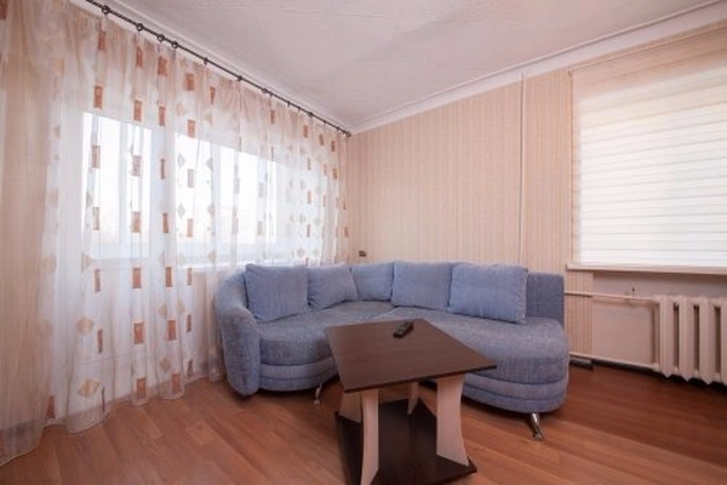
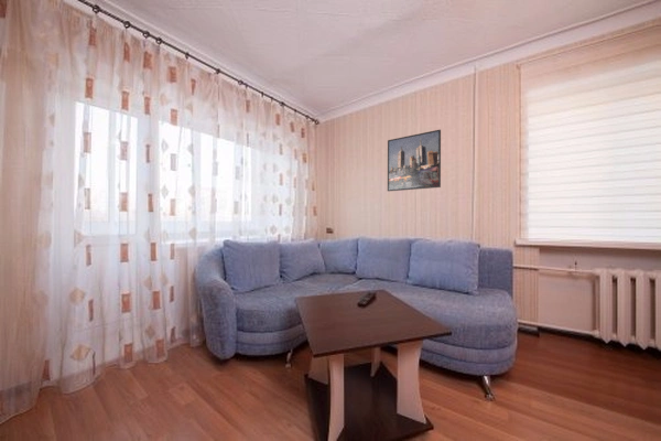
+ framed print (412, 162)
